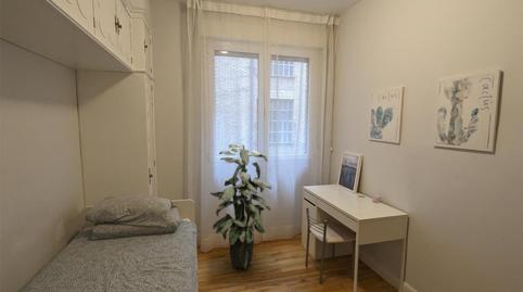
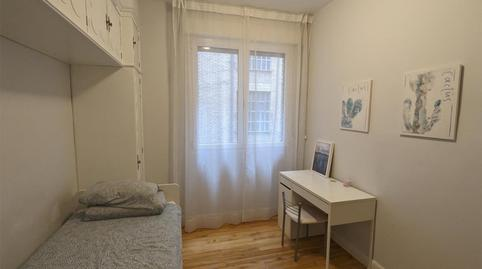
- indoor plant (240, 204)
